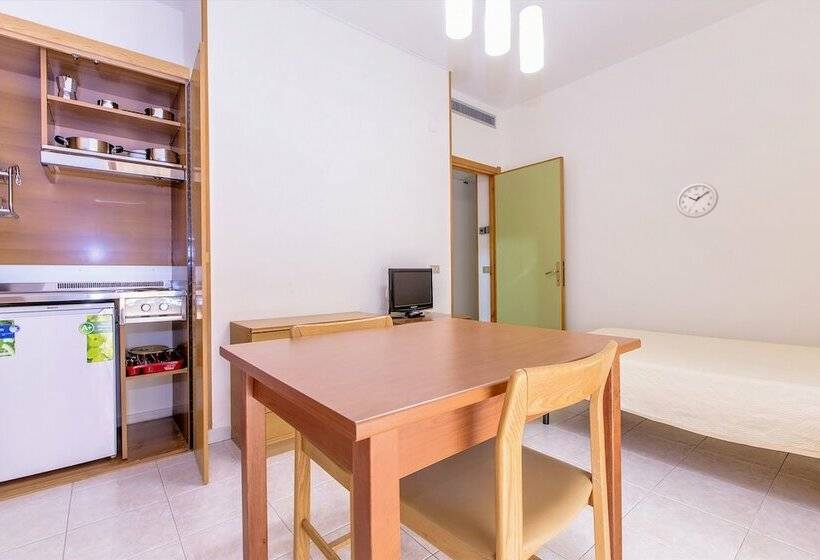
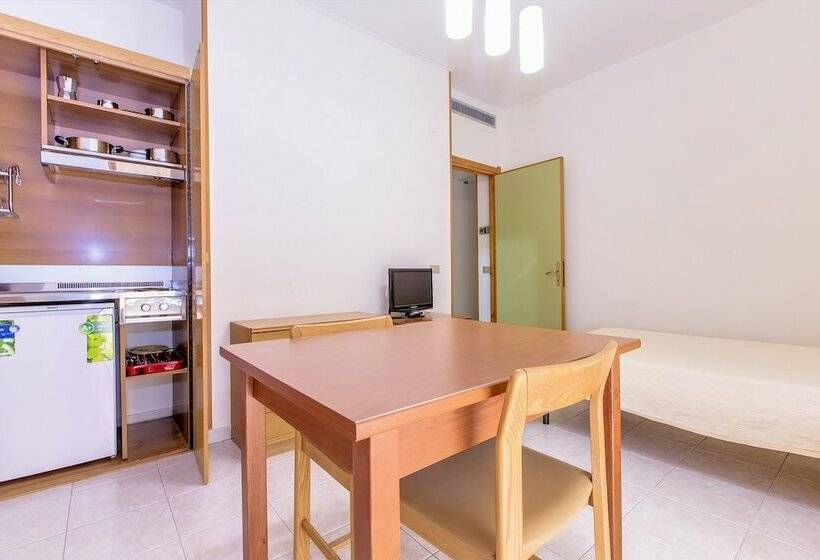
- wall clock (696, 200)
